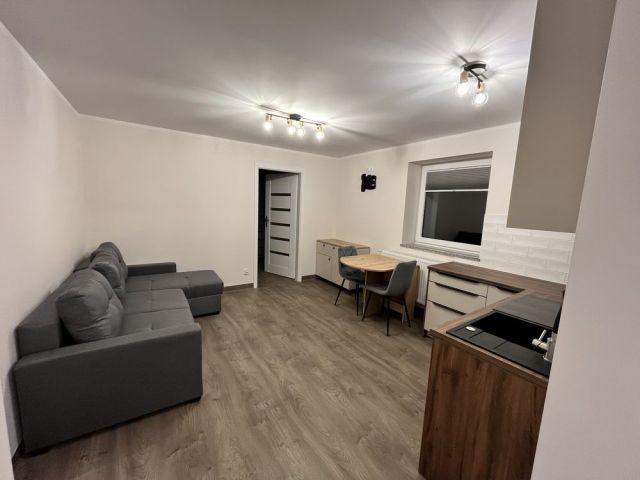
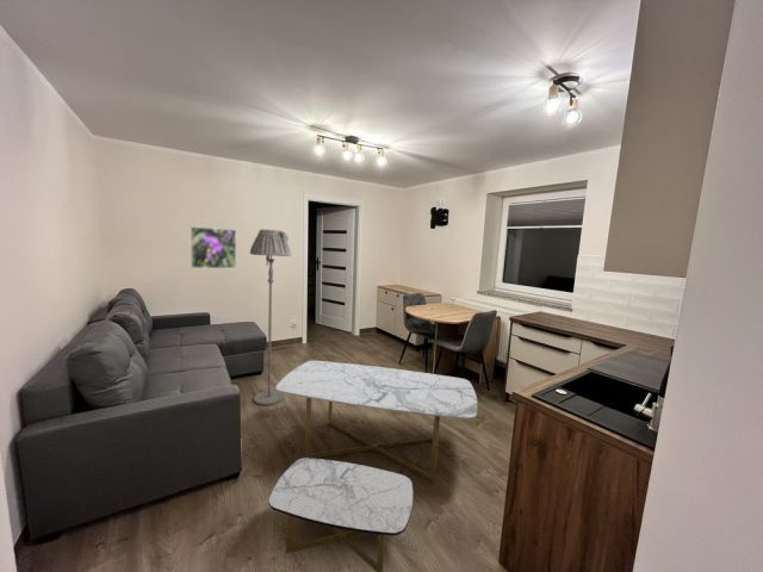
+ coffee table (366, 442)
+ floor lamp (269, 316)
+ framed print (213, 248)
